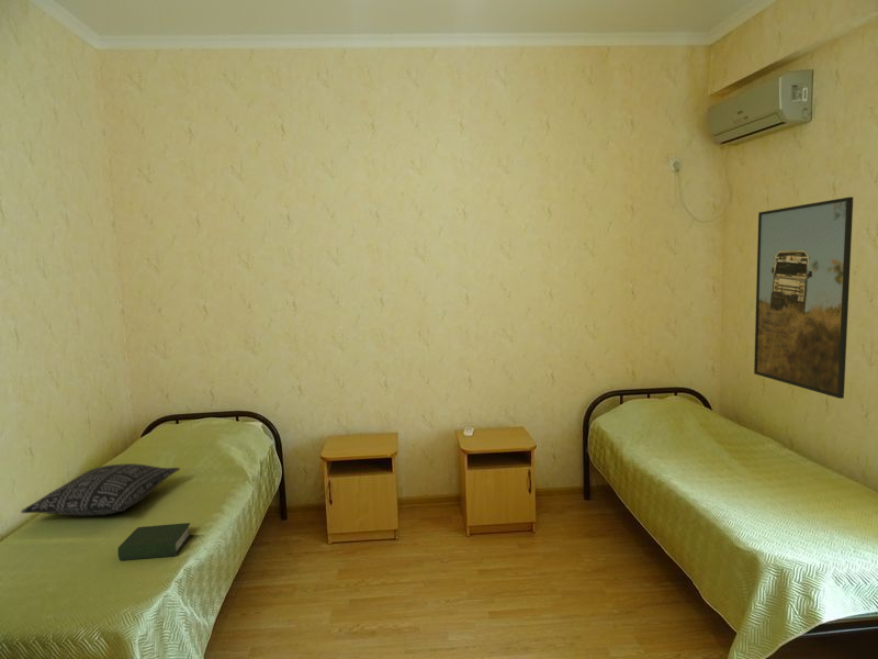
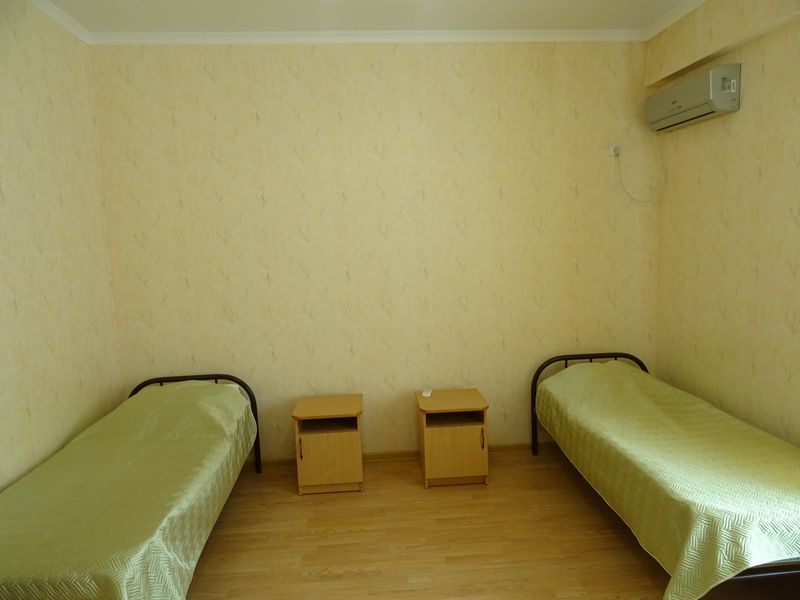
- pillow (105, 489)
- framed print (797, 297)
- book (156, 540)
